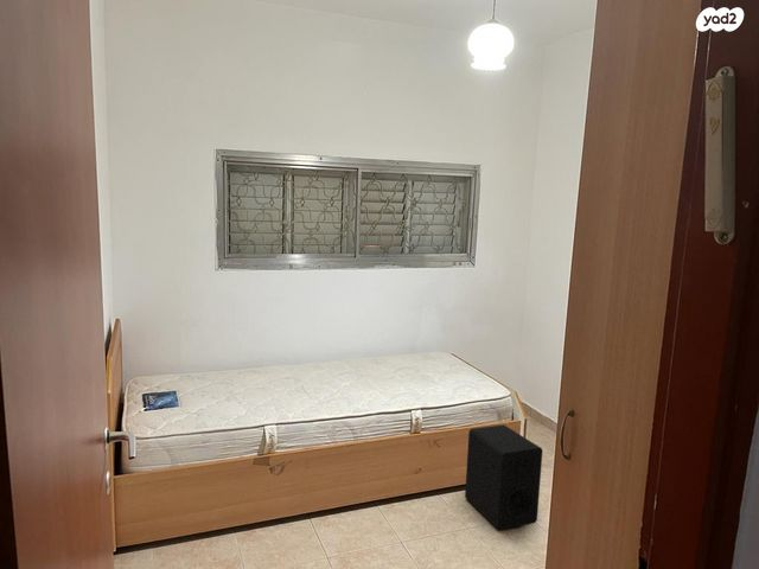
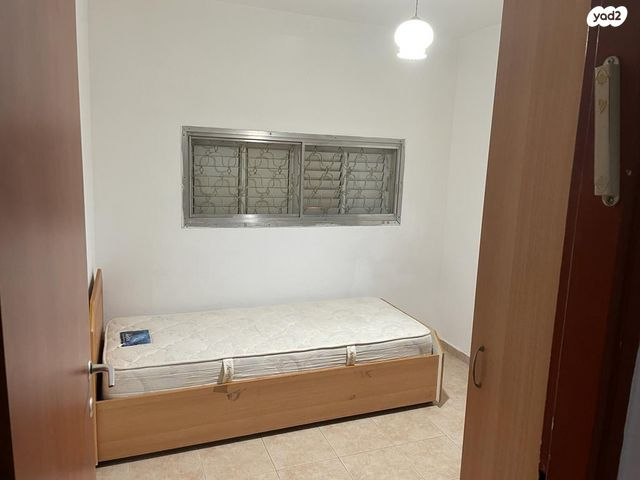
- speaker (500, 473)
